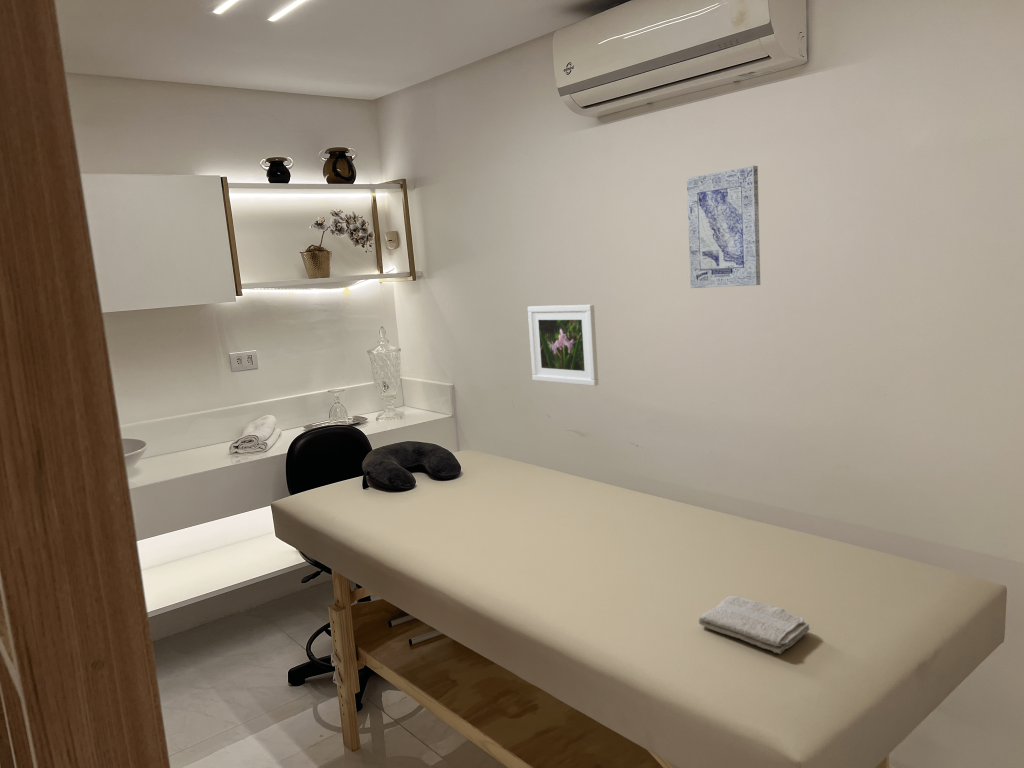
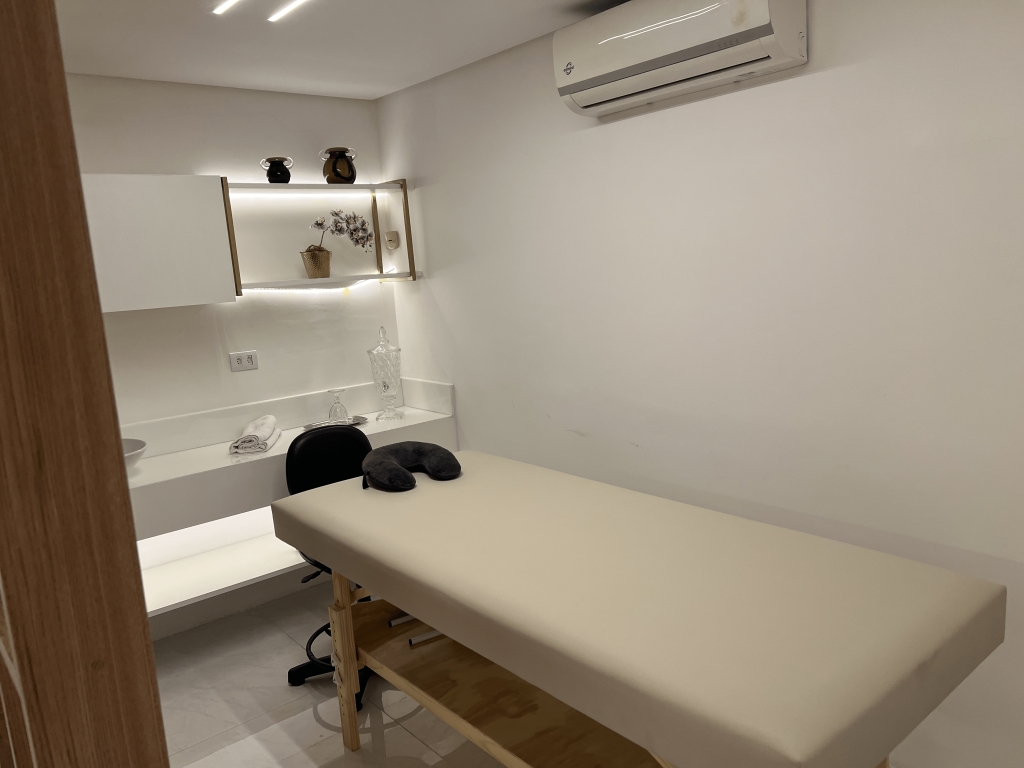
- wall art (722, 229)
- washcloth (753, 621)
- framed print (561, 344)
